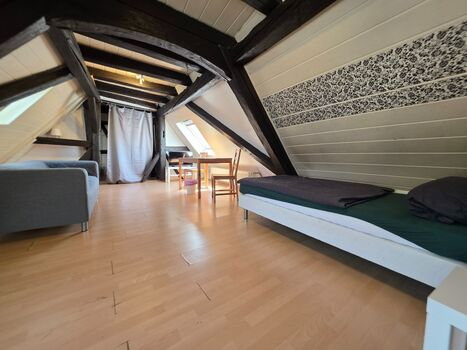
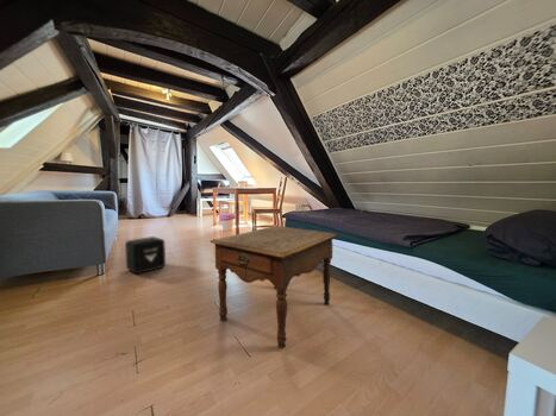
+ side table (277, 273)
+ air purifier (145, 254)
